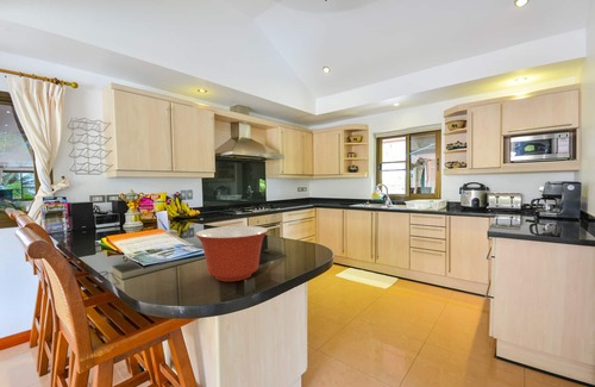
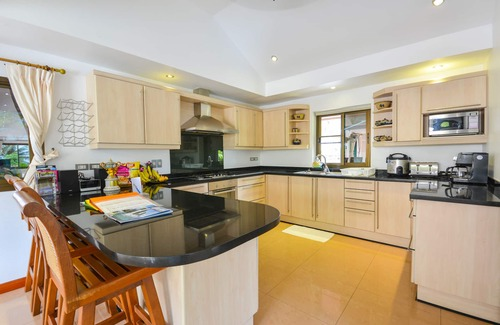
- mixing bowl (233, 252)
